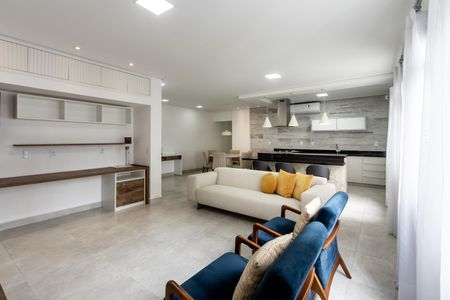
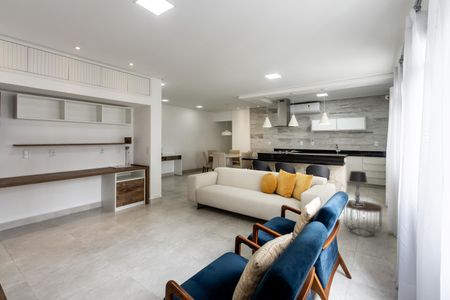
+ side table (363, 219)
+ table lamp (357, 188)
